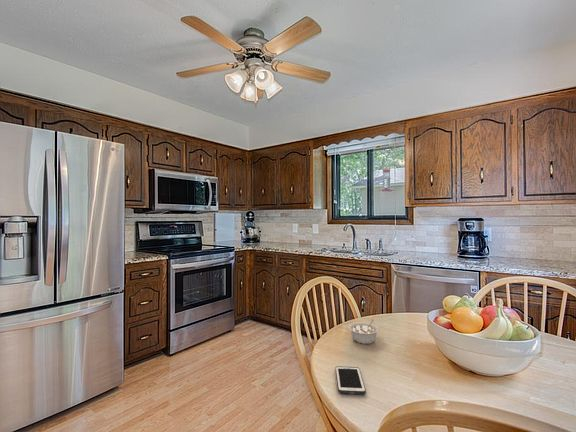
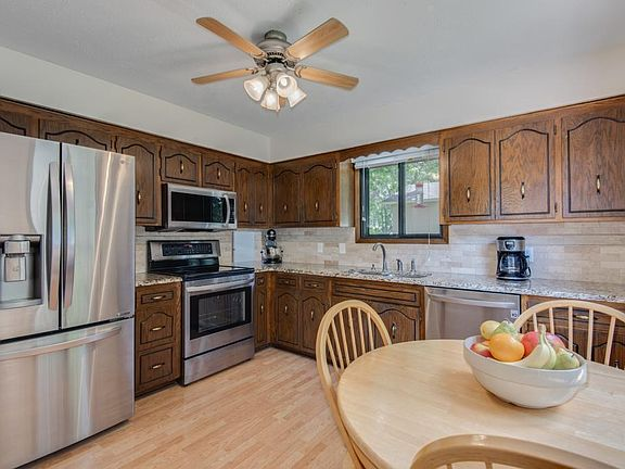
- legume (363, 331)
- cell phone (349, 379)
